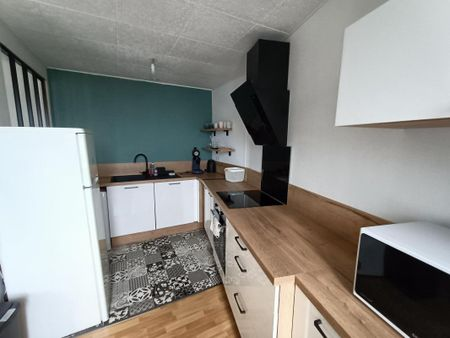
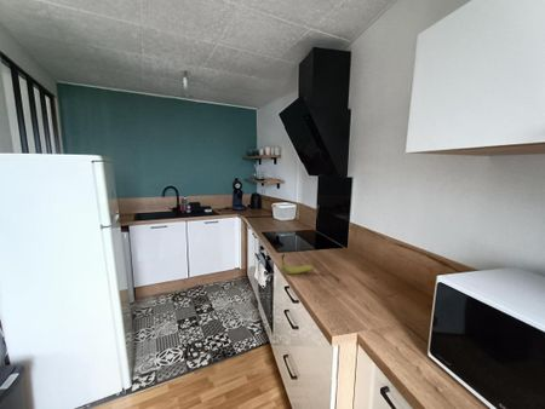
+ banana (300, 266)
